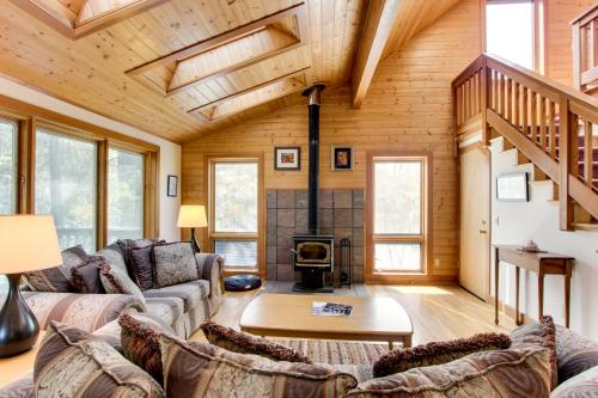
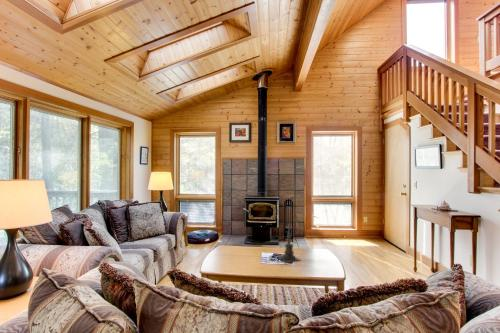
+ candle holder (288, 240)
